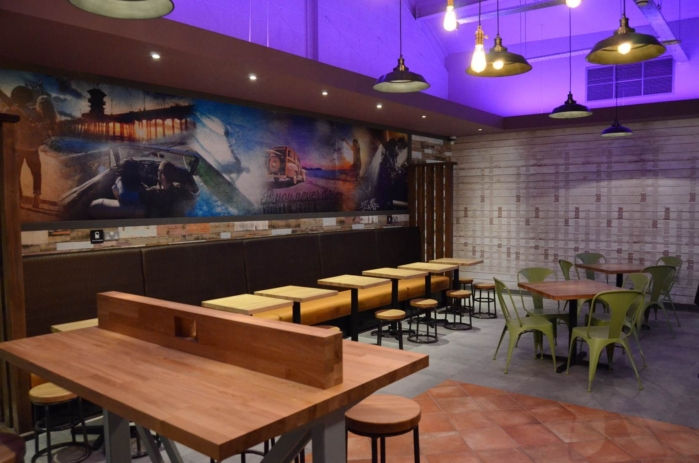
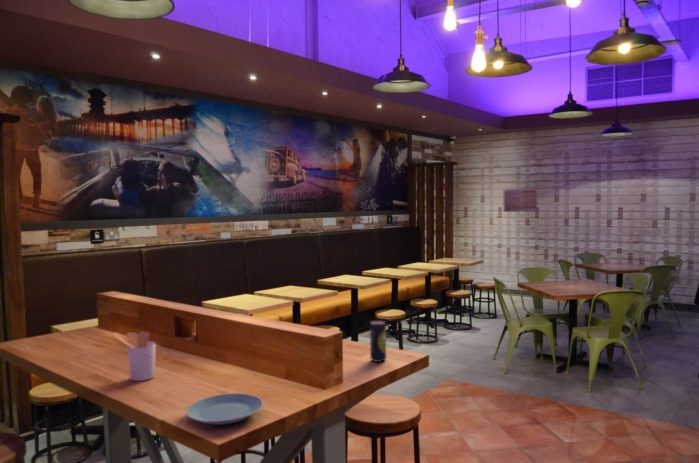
+ utensil holder (134, 354)
+ wall art (520, 200)
+ beverage can (378, 341)
+ plate (225, 410)
